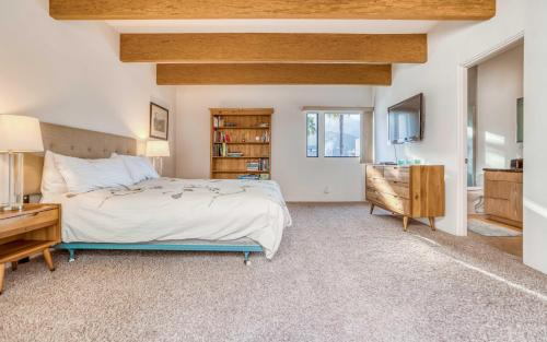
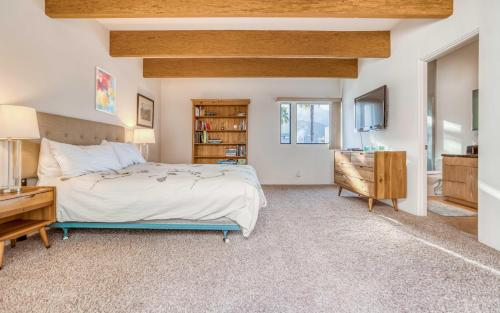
+ wall art (105, 92)
